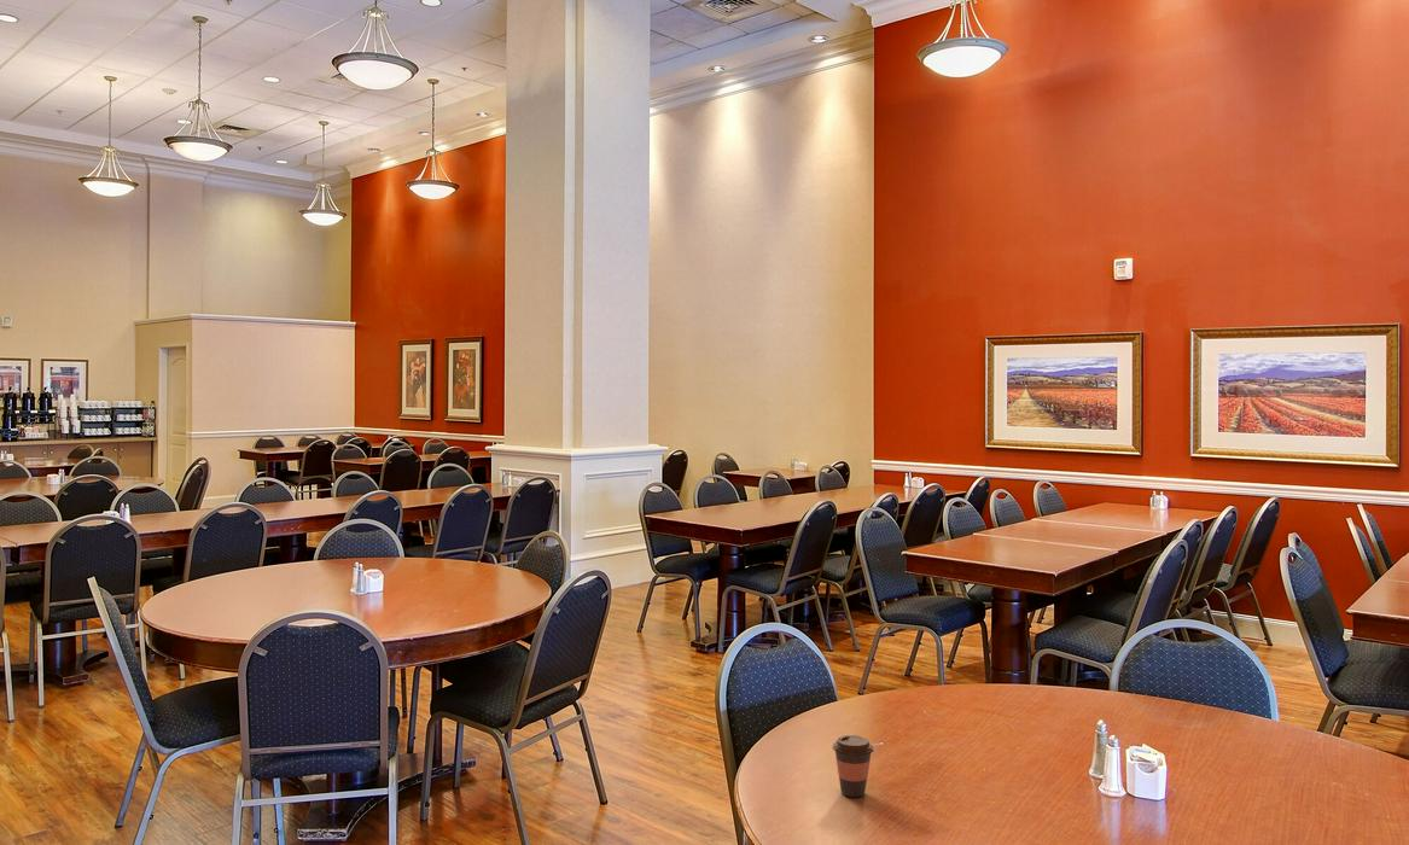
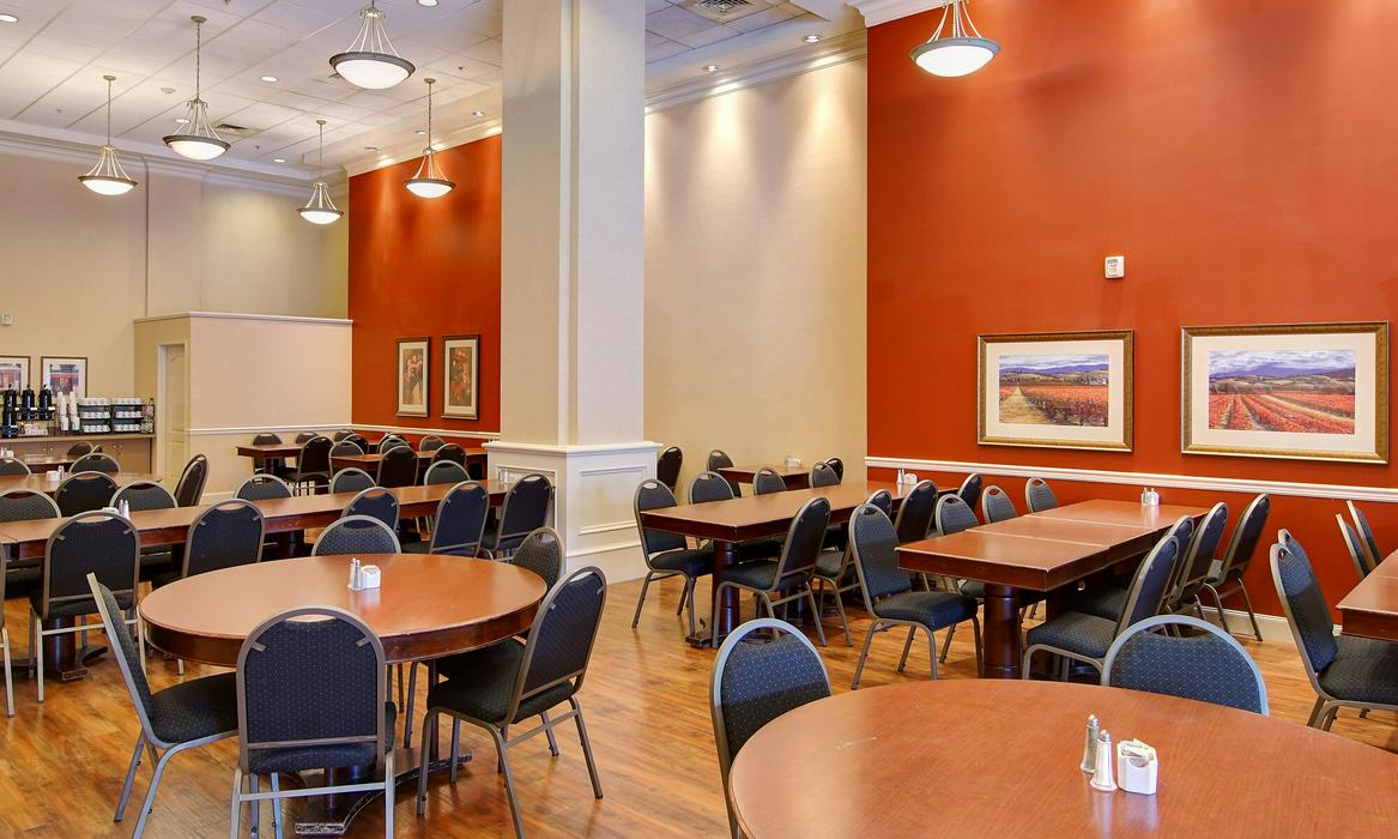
- coffee cup (852, 767)
